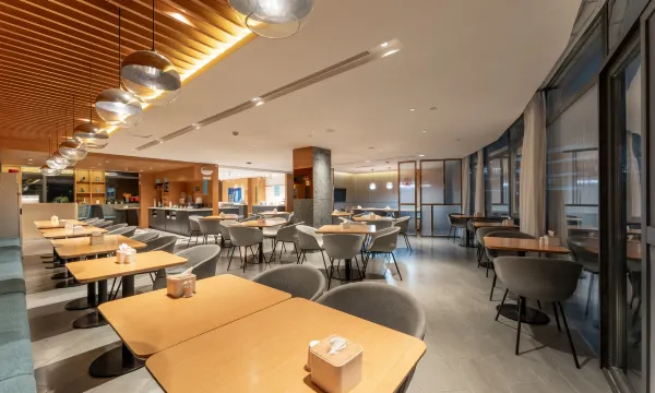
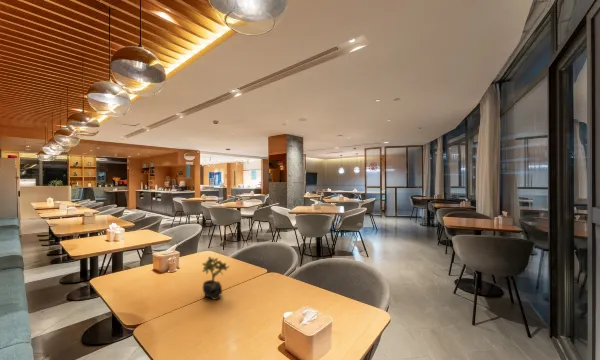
+ succulent plant (213, 277)
